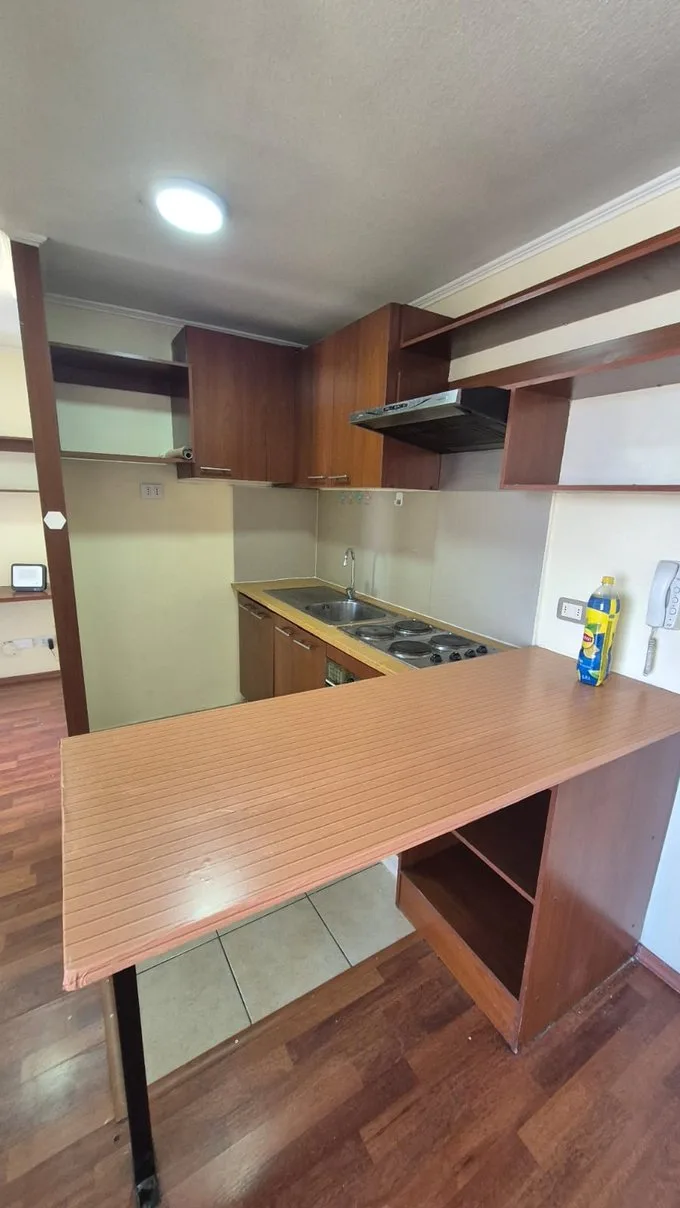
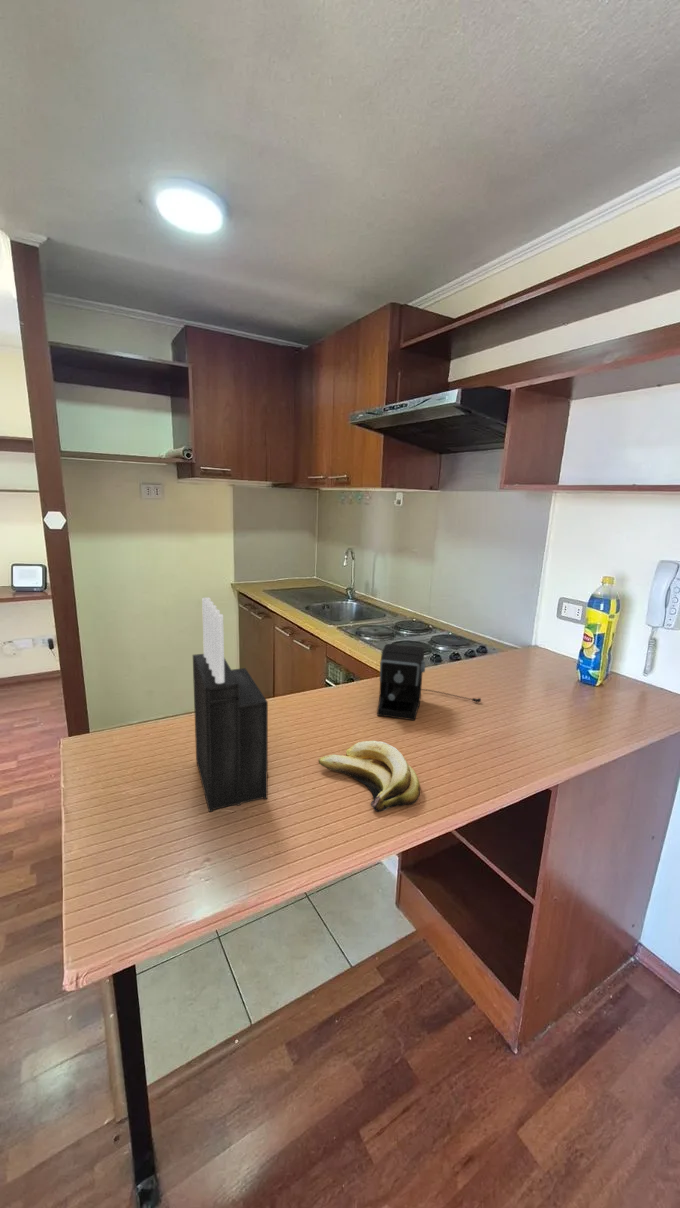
+ banana (369, 770)
+ coffee maker (431, 690)
+ knife block (234, 694)
